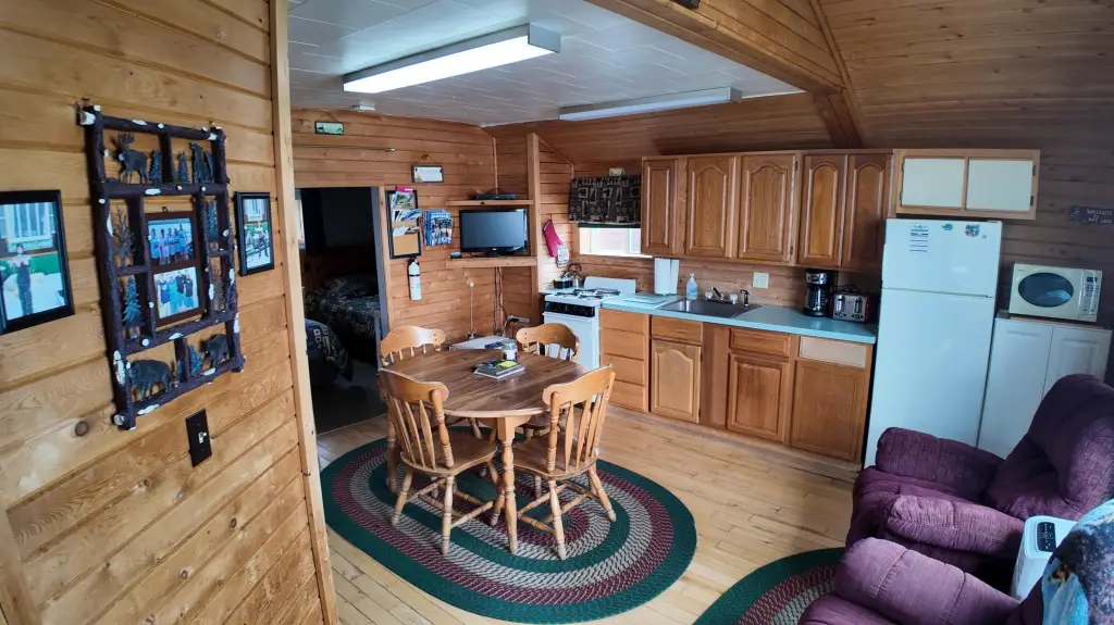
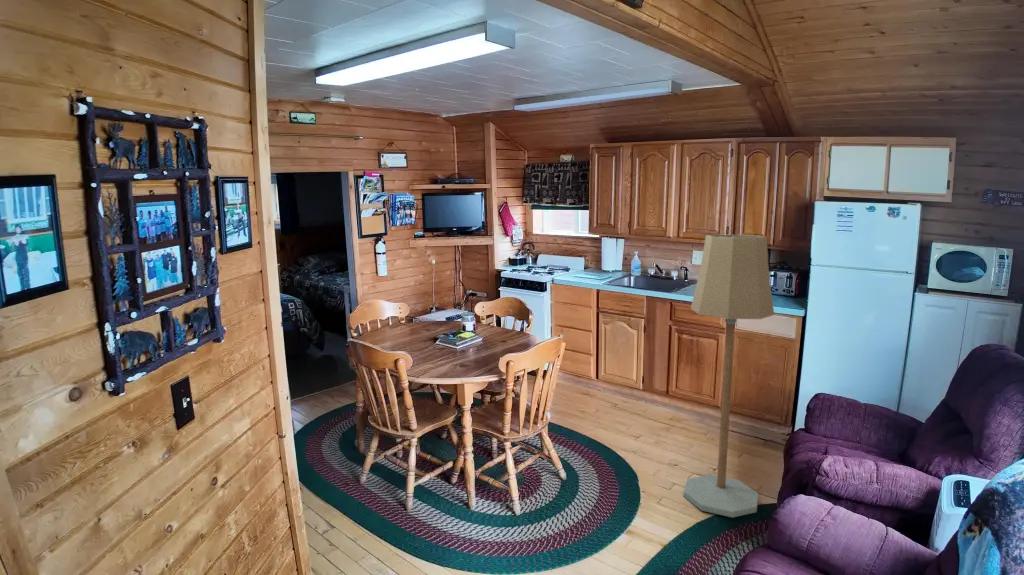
+ floor lamp (727, 371)
